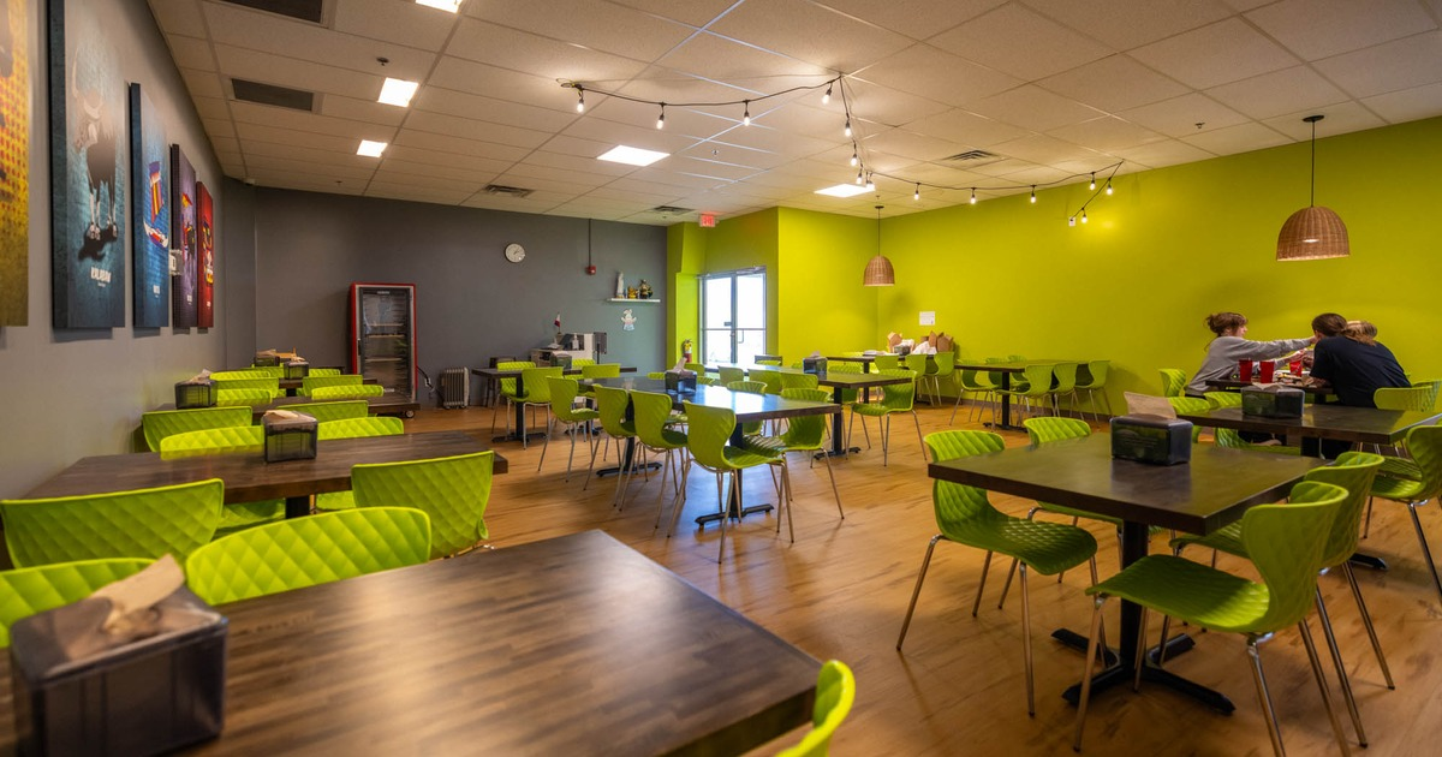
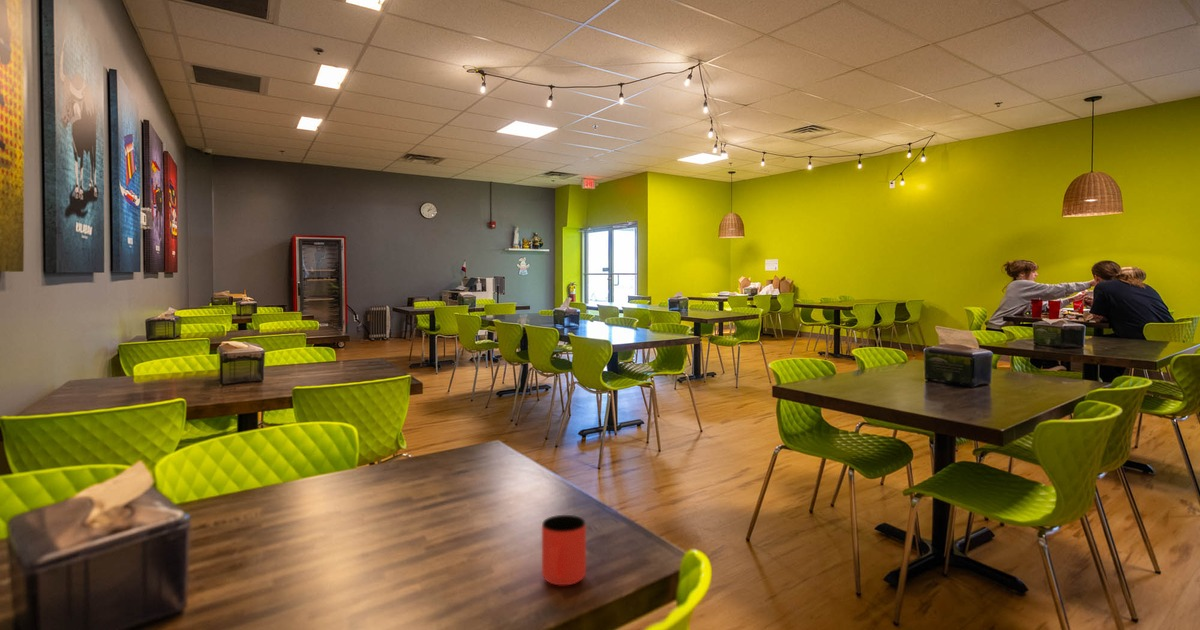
+ cup (561, 554)
